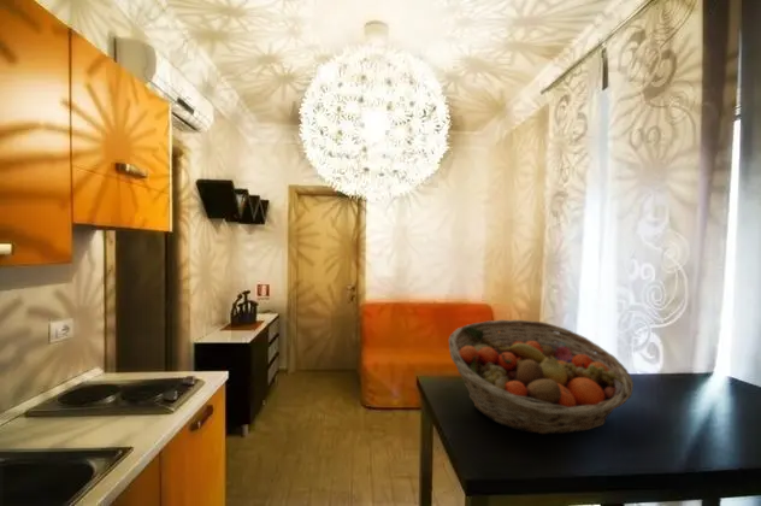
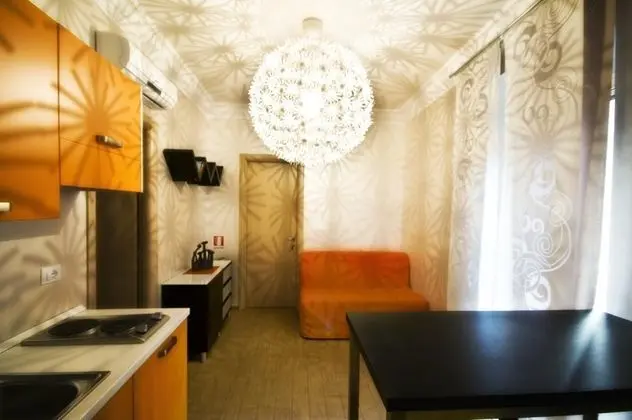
- fruit basket (533, 370)
